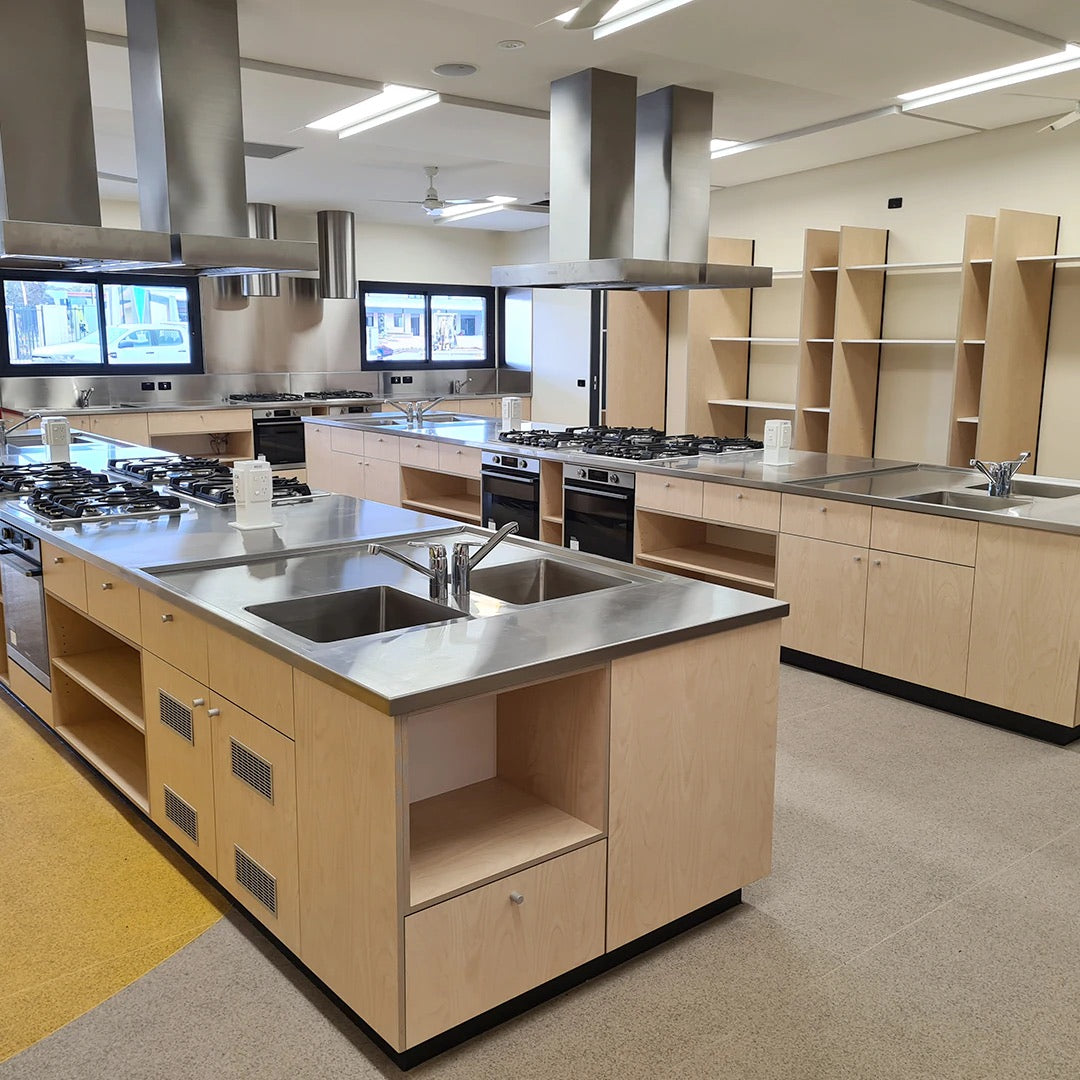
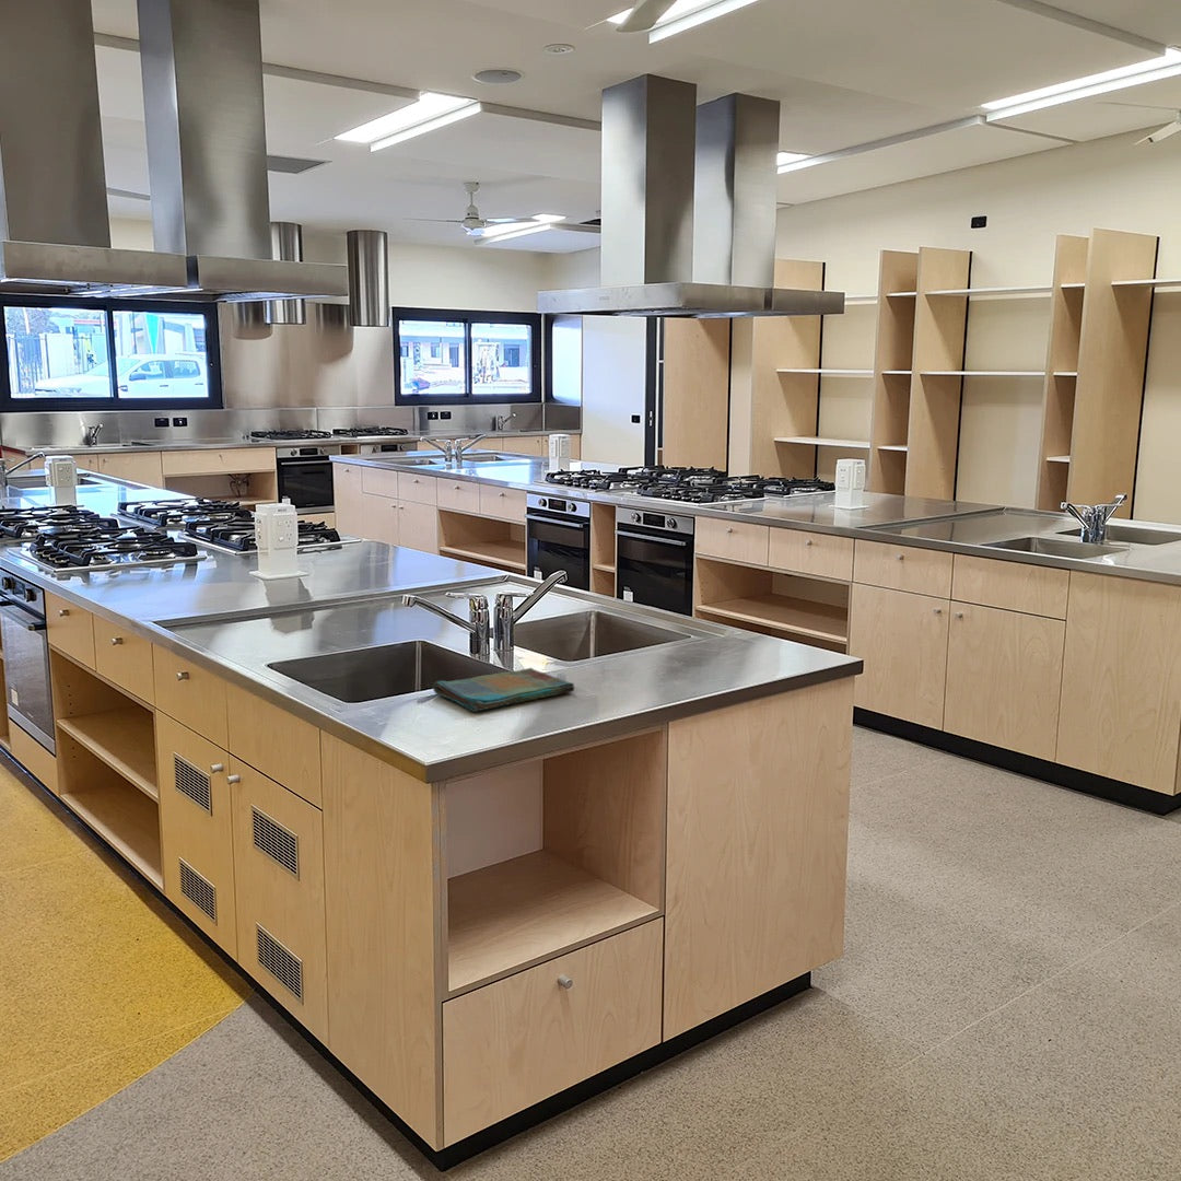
+ dish towel (503, 686)
